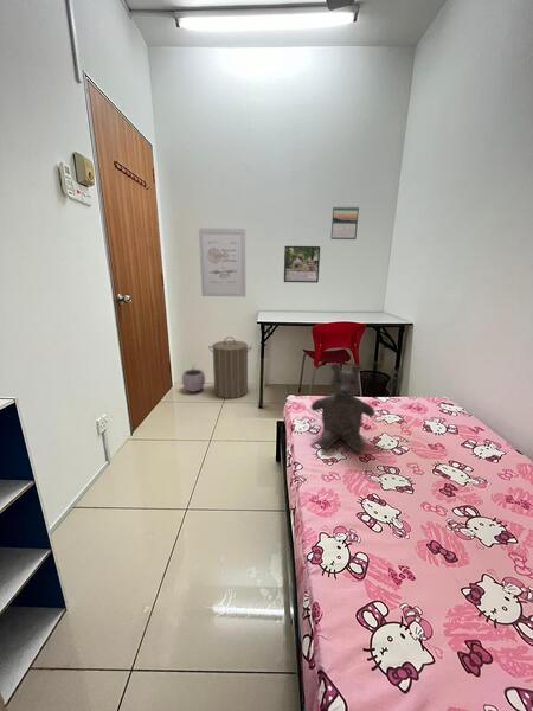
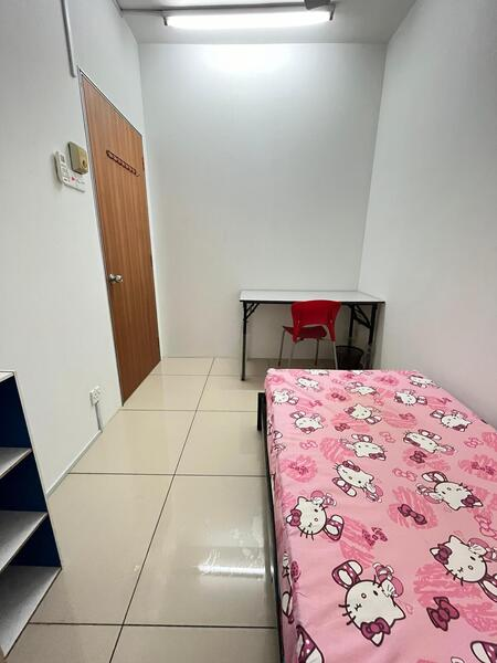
- wall art (223, 263)
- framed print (301, 264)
- teddy bear (343, 404)
- laundry hamper (230, 365)
- plant pot (193, 377)
- calendar (345, 223)
